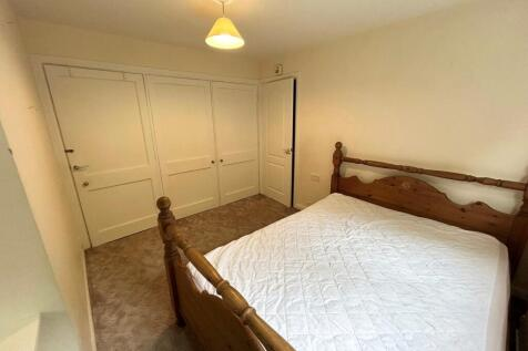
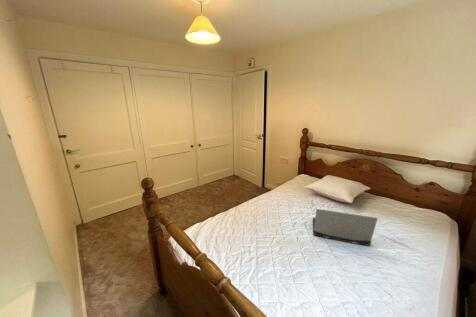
+ pillow (336, 188)
+ laptop computer (340, 218)
